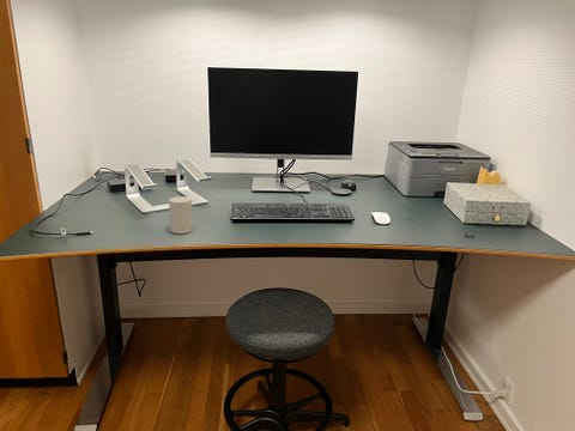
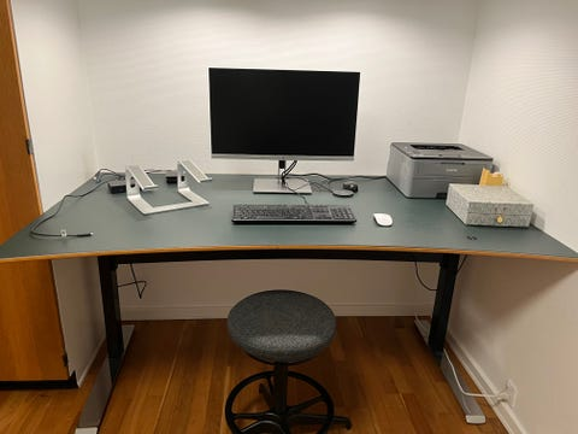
- cup (180, 214)
